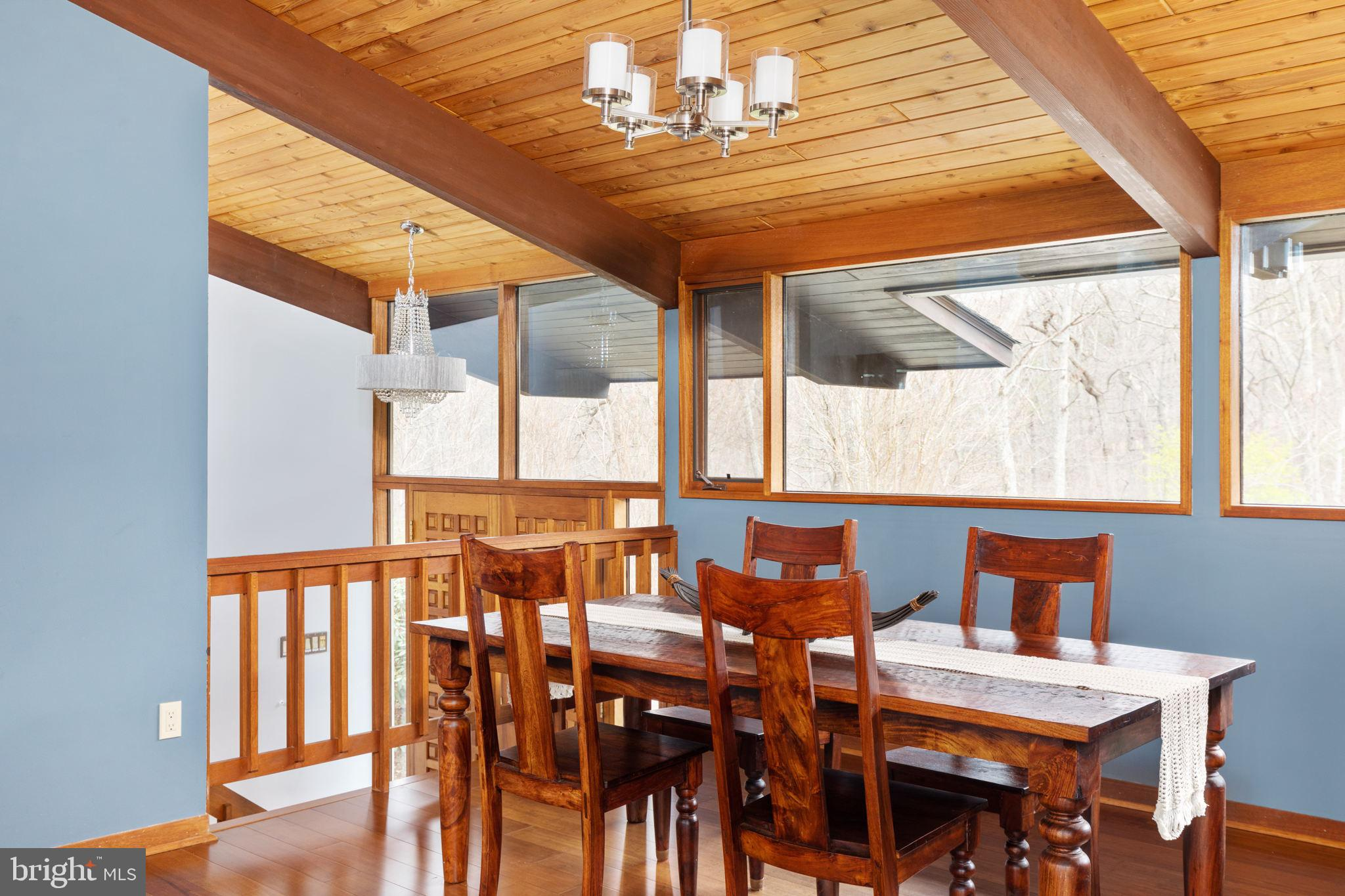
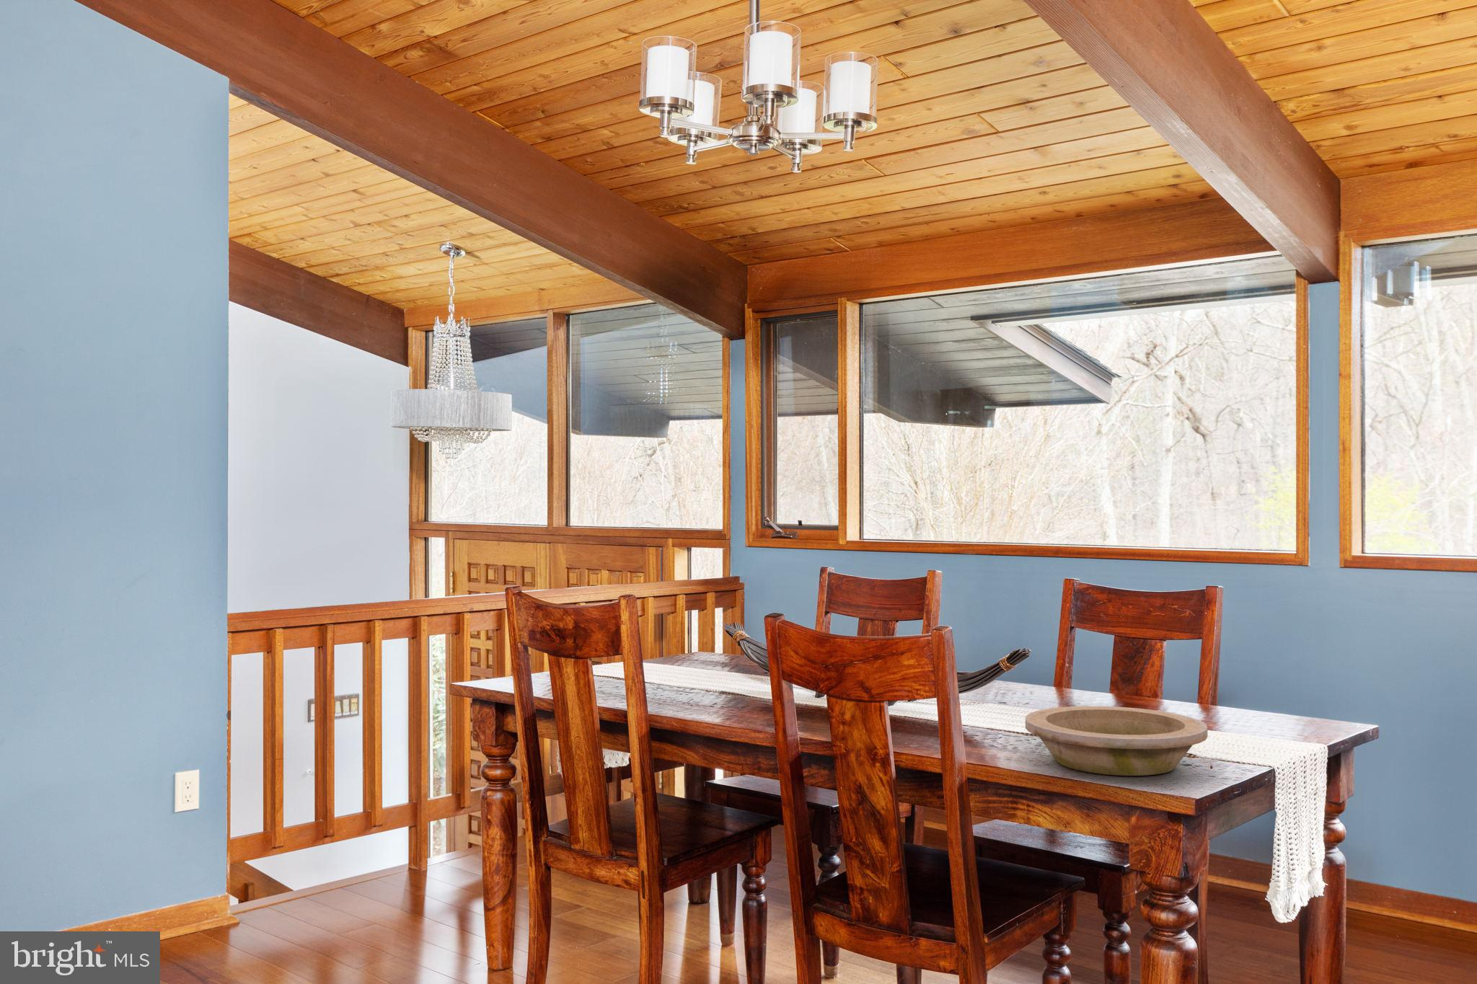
+ bowl (1115, 741)
